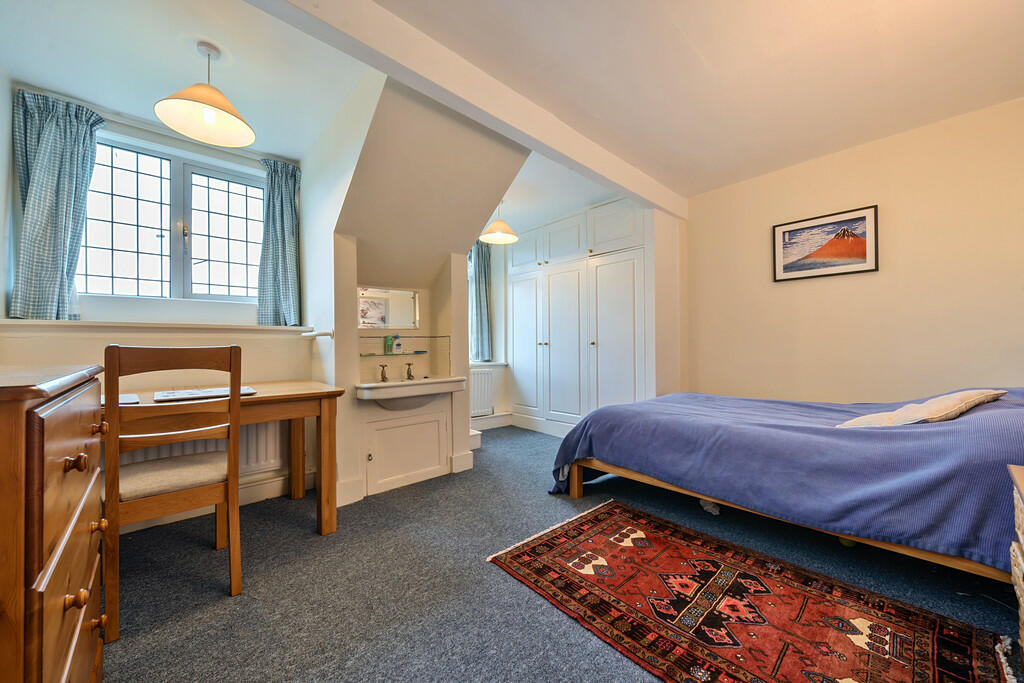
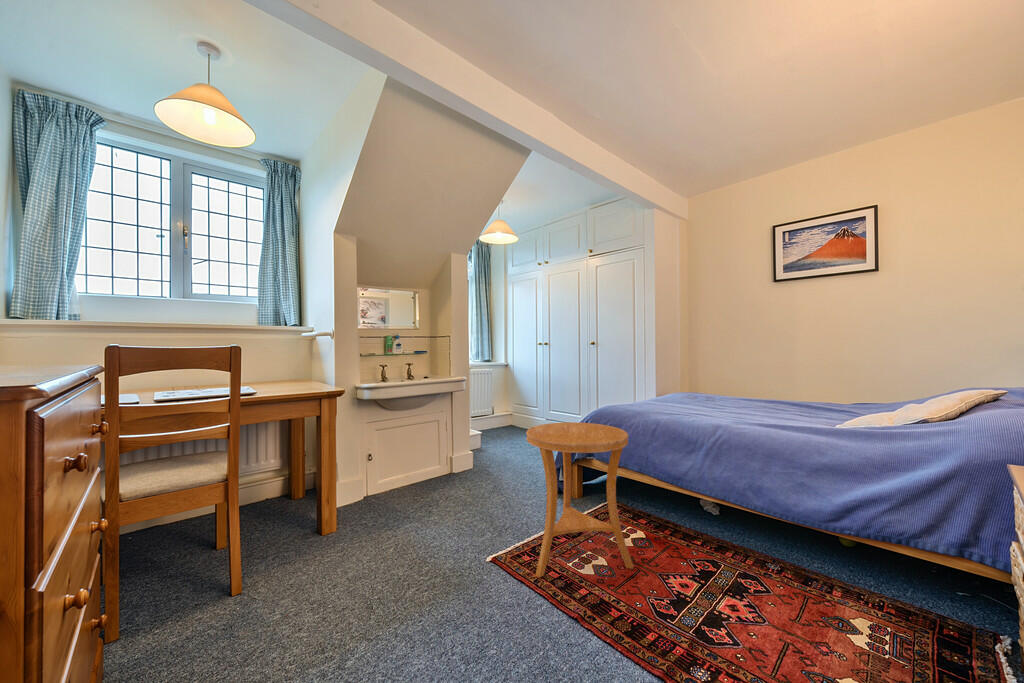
+ side table (570, 493)
